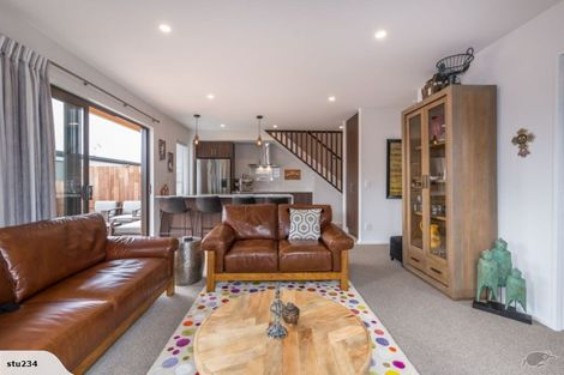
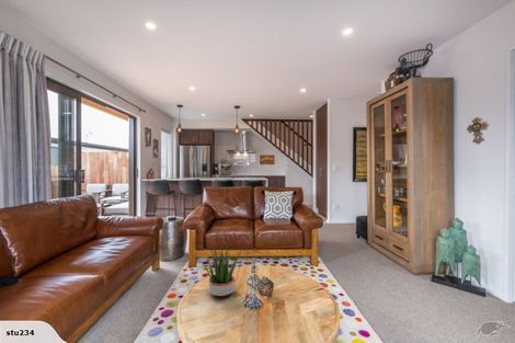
+ potted plant (221, 270)
